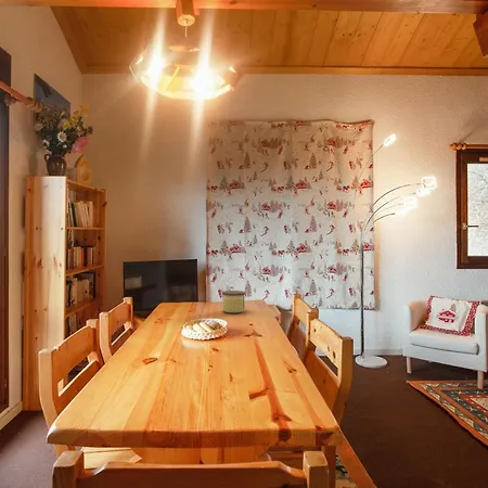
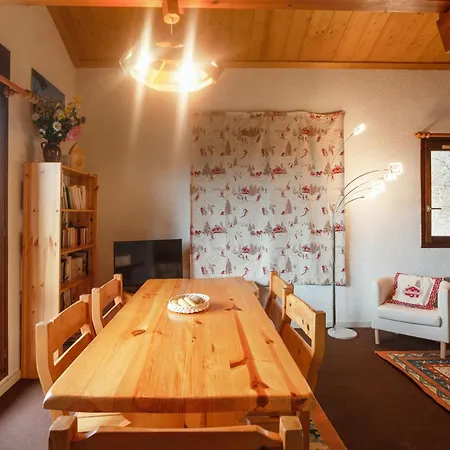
- candle (233, 301)
